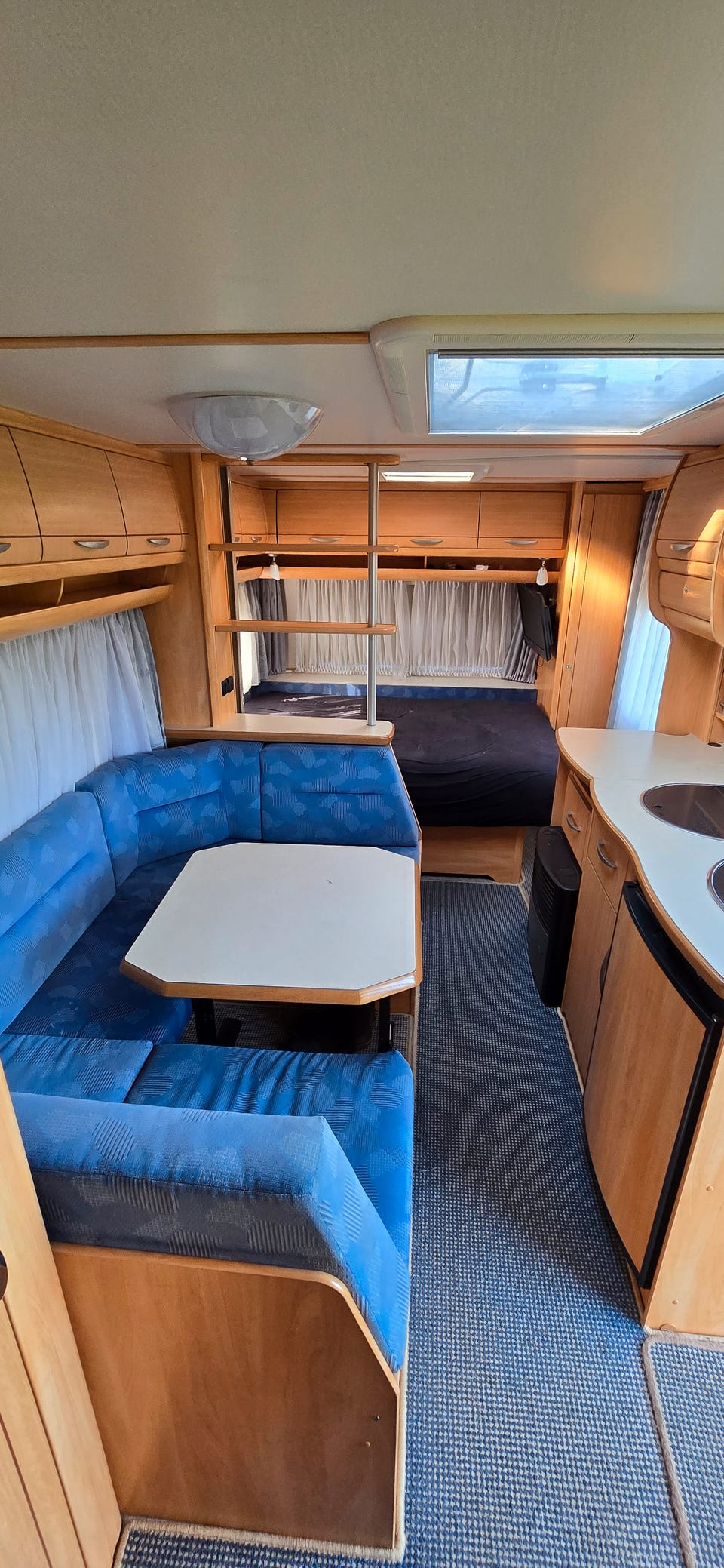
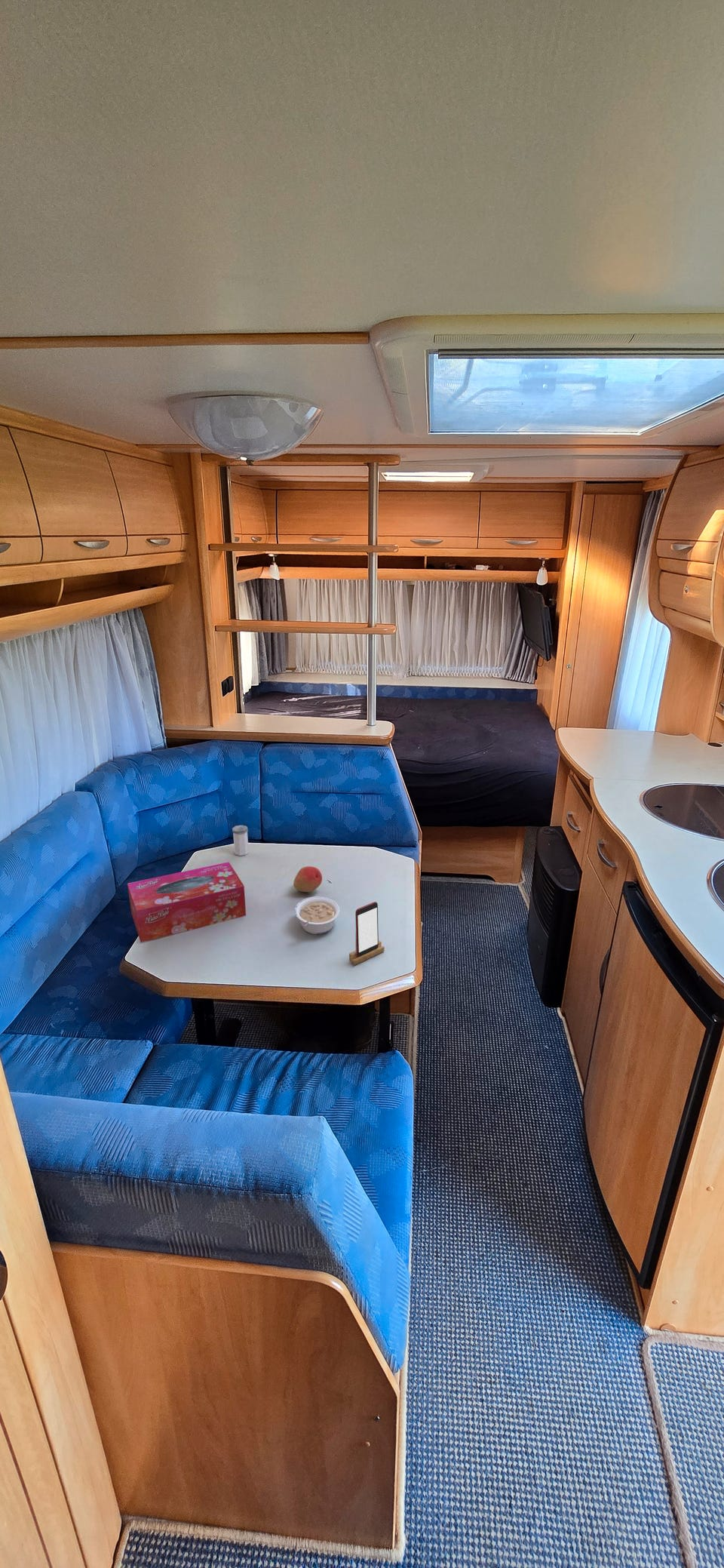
+ legume (318, 917)
+ fruit (308, 879)
+ smartphone (367, 931)
+ salt shaker (241, 840)
+ tissue box (187, 899)
